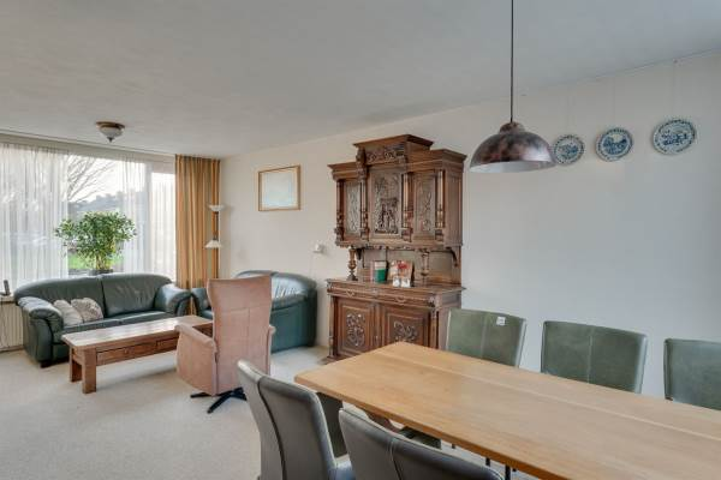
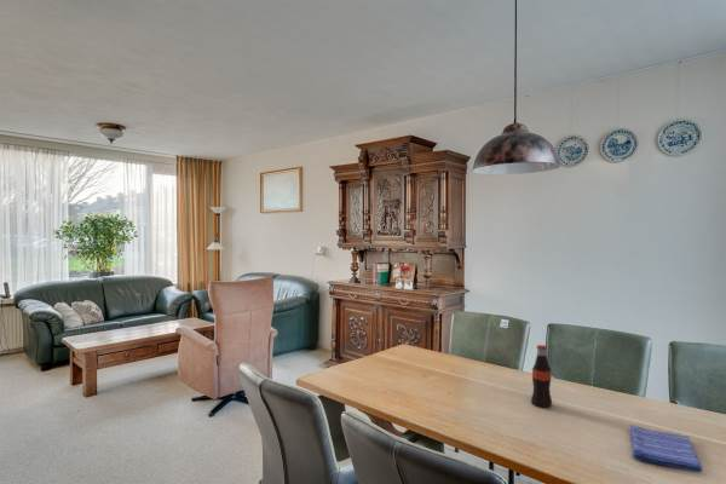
+ dish towel (662, 445)
+ bottle (541, 374)
